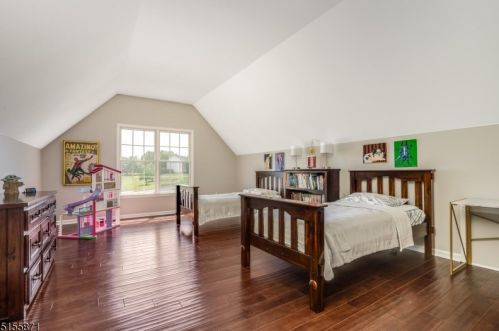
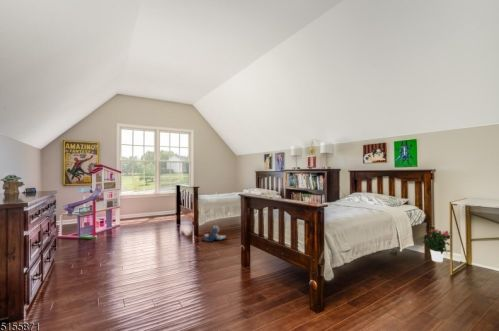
+ plush toy (213, 232)
+ potted flower (438, 245)
